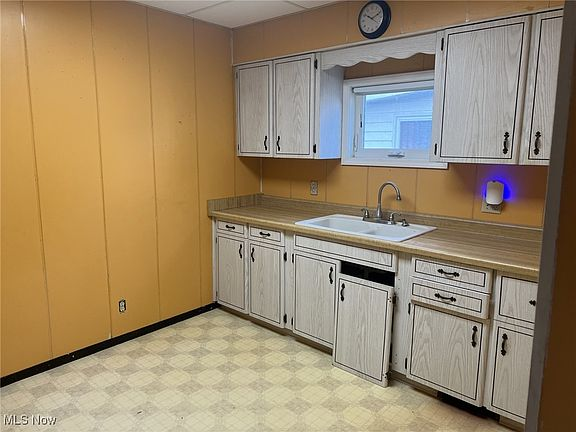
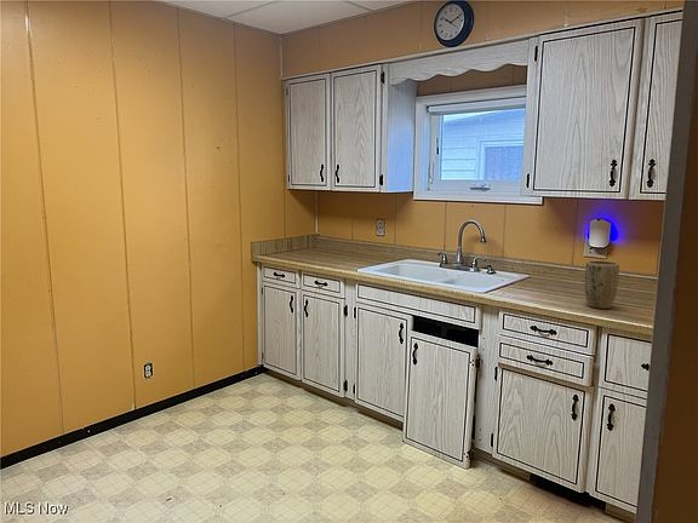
+ plant pot (600, 283)
